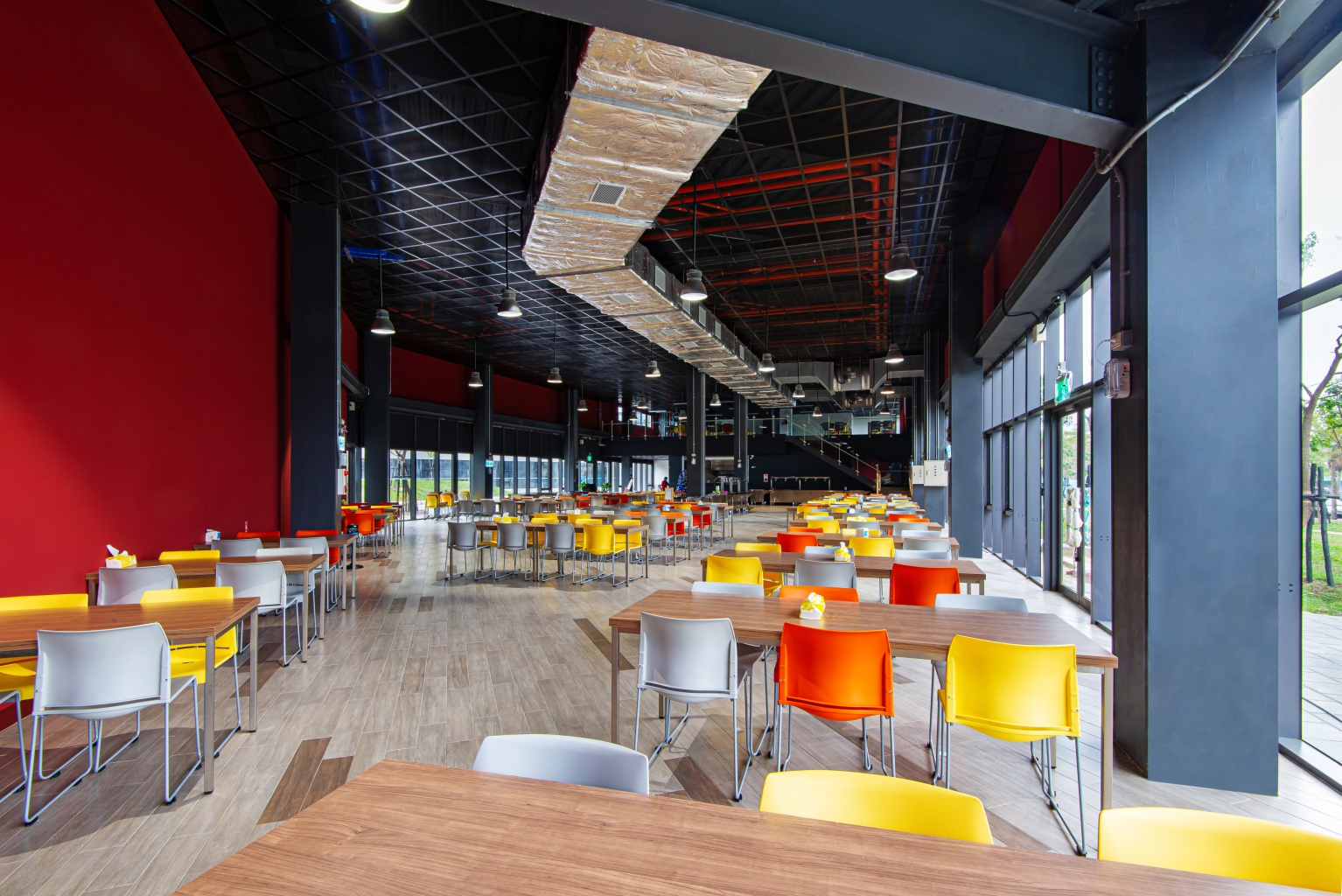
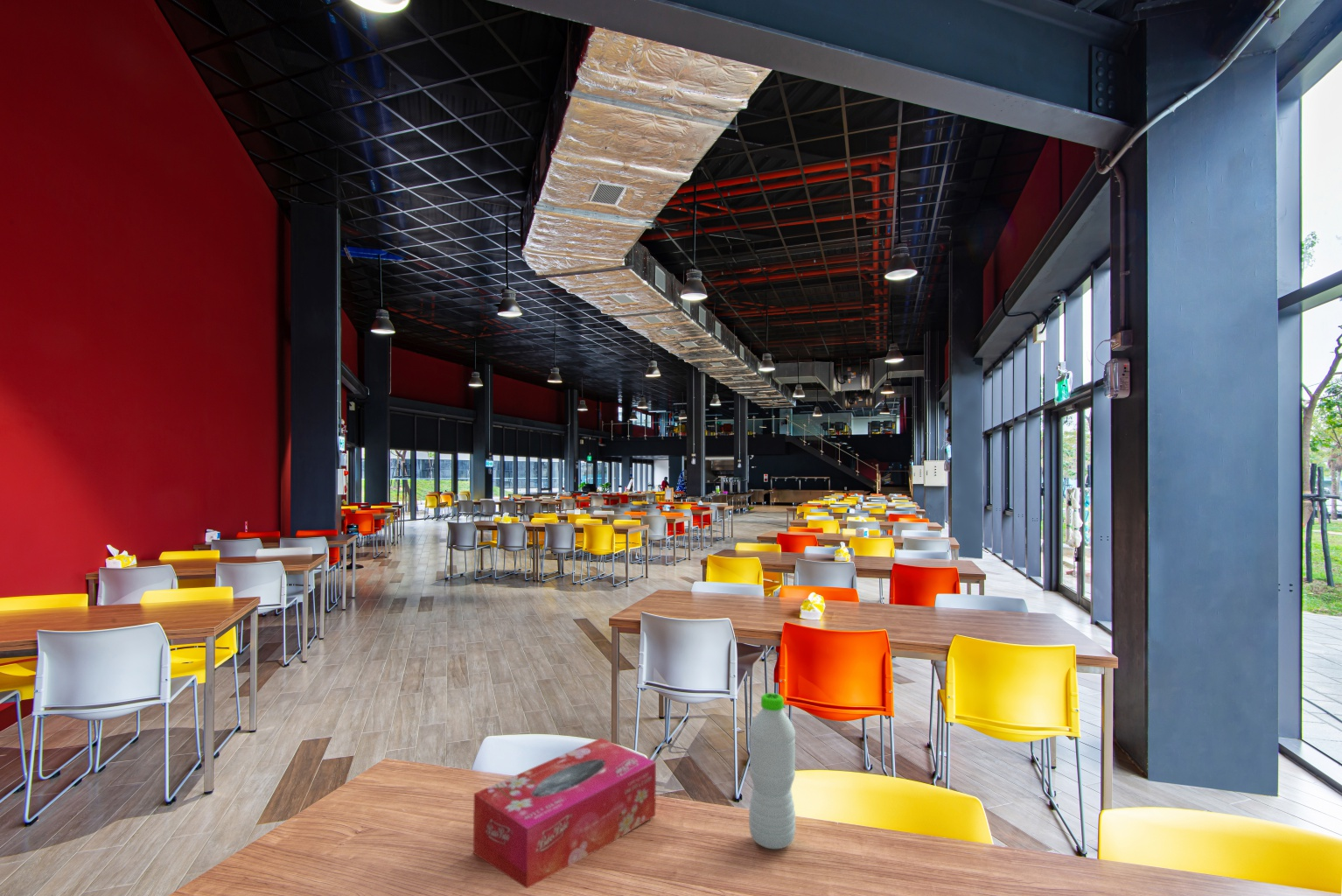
+ tissue box (569, 805)
+ water bottle (772, 768)
